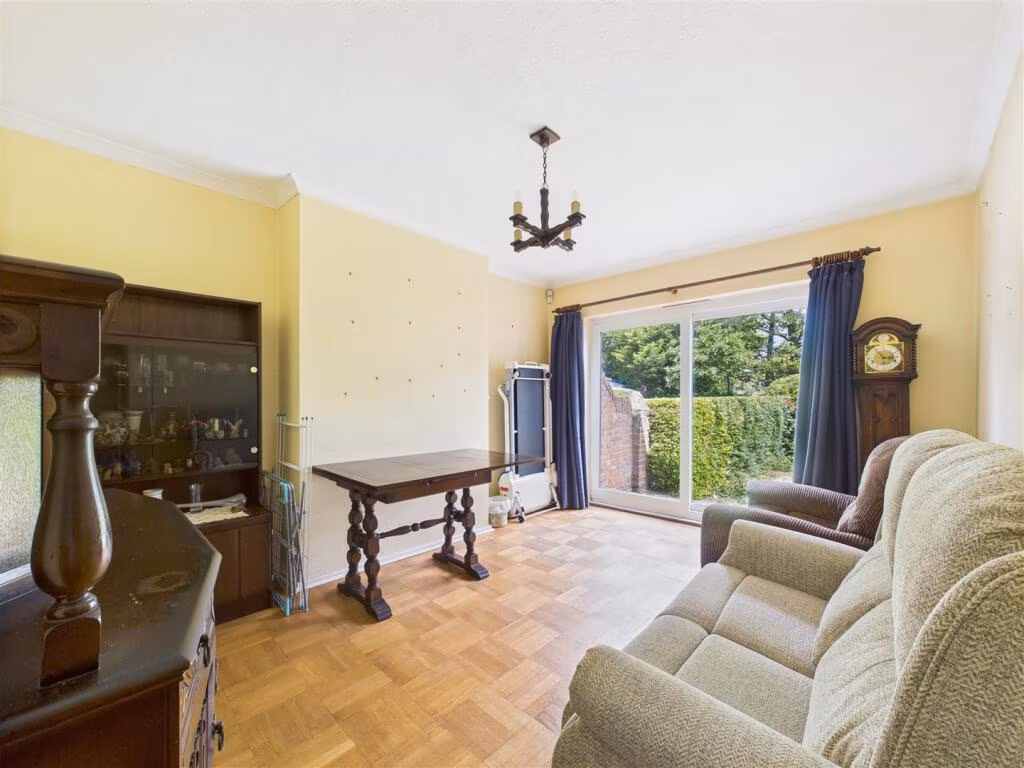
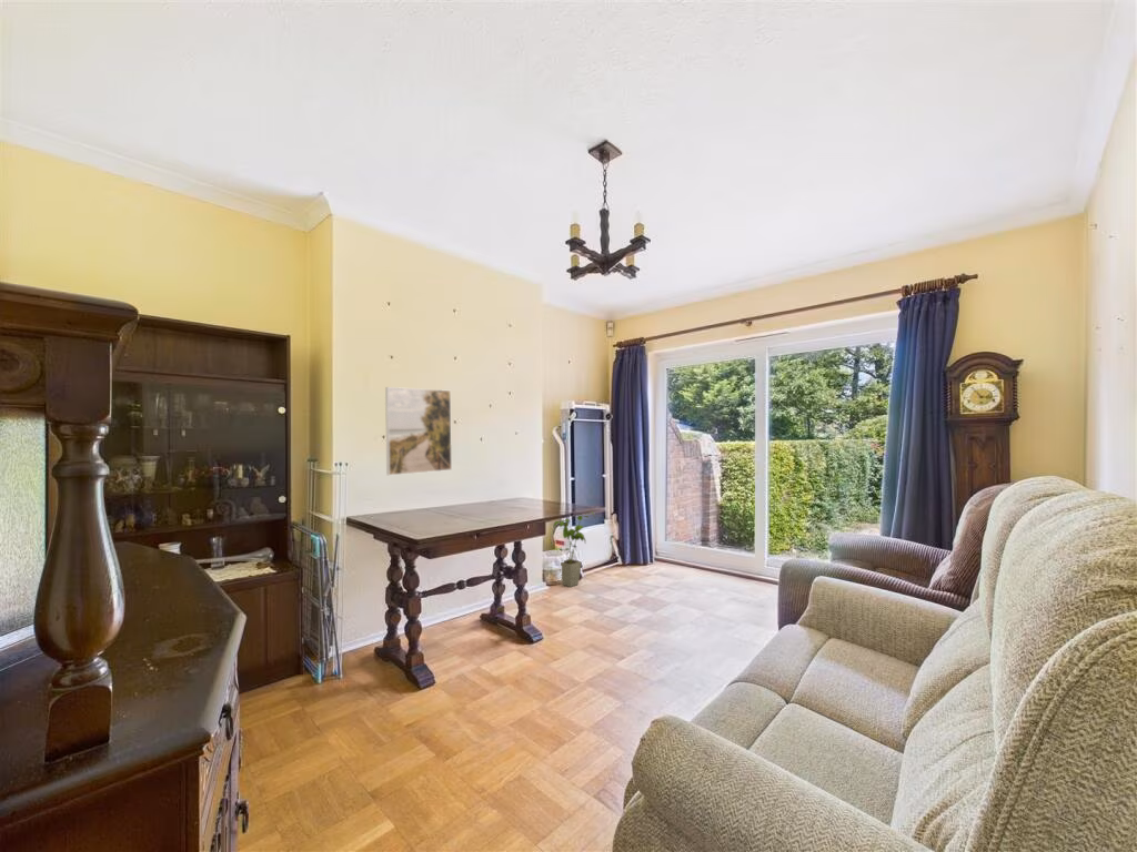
+ house plant (574, 545)
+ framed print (420, 430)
